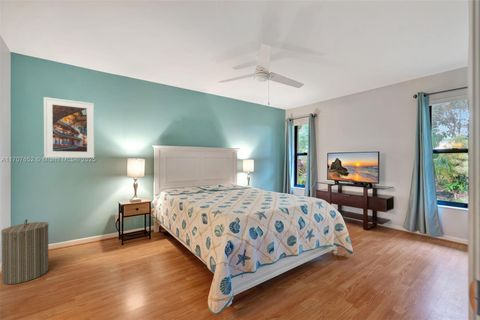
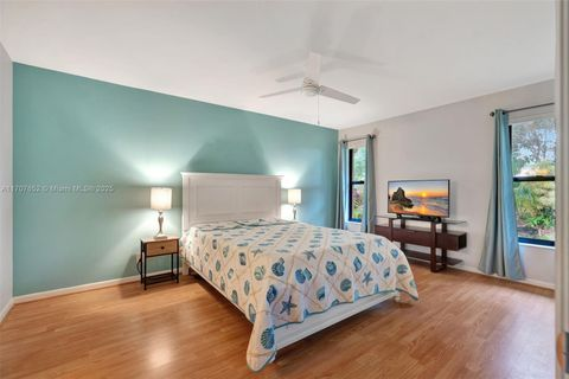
- laundry hamper (26, 247)
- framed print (70, 129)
